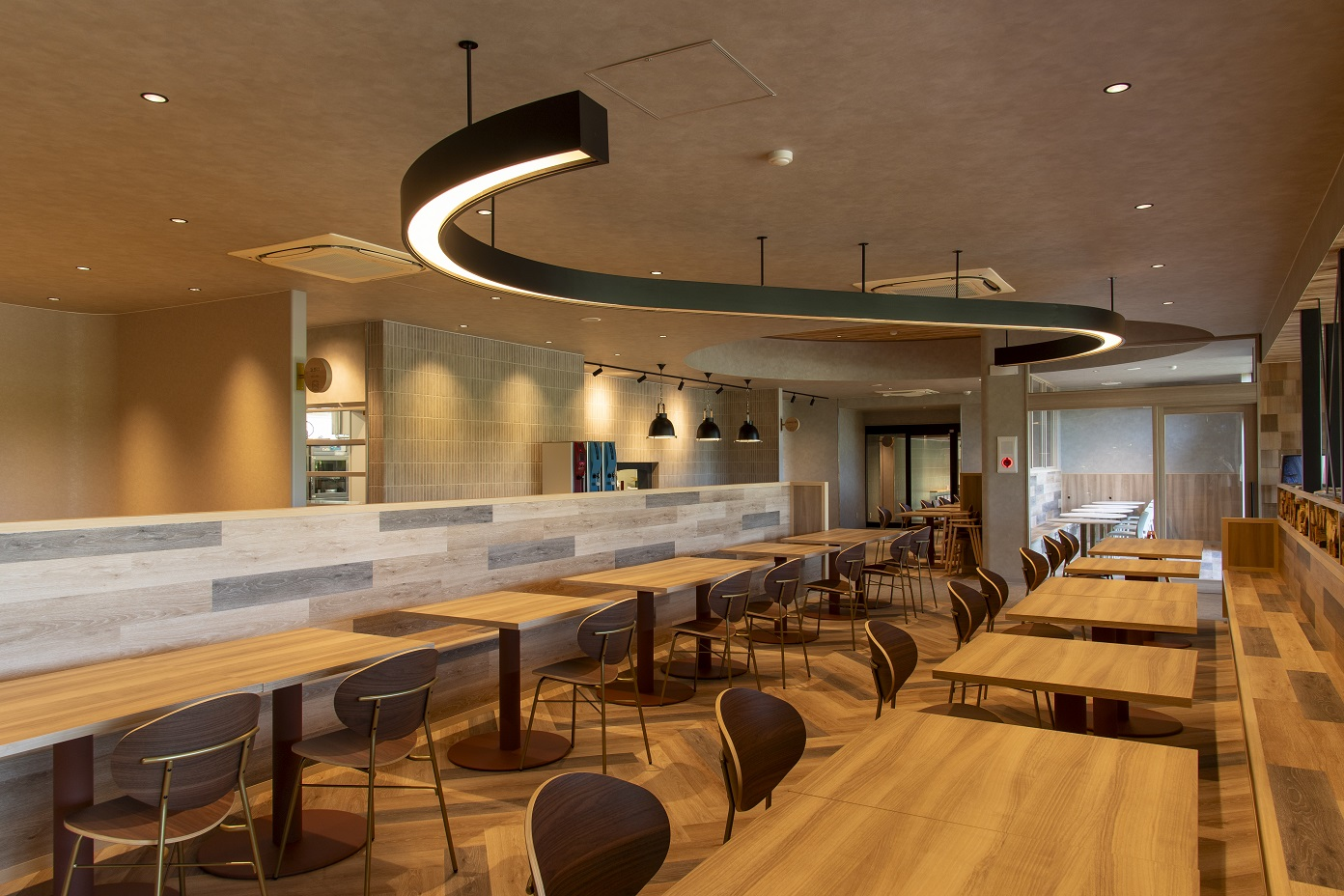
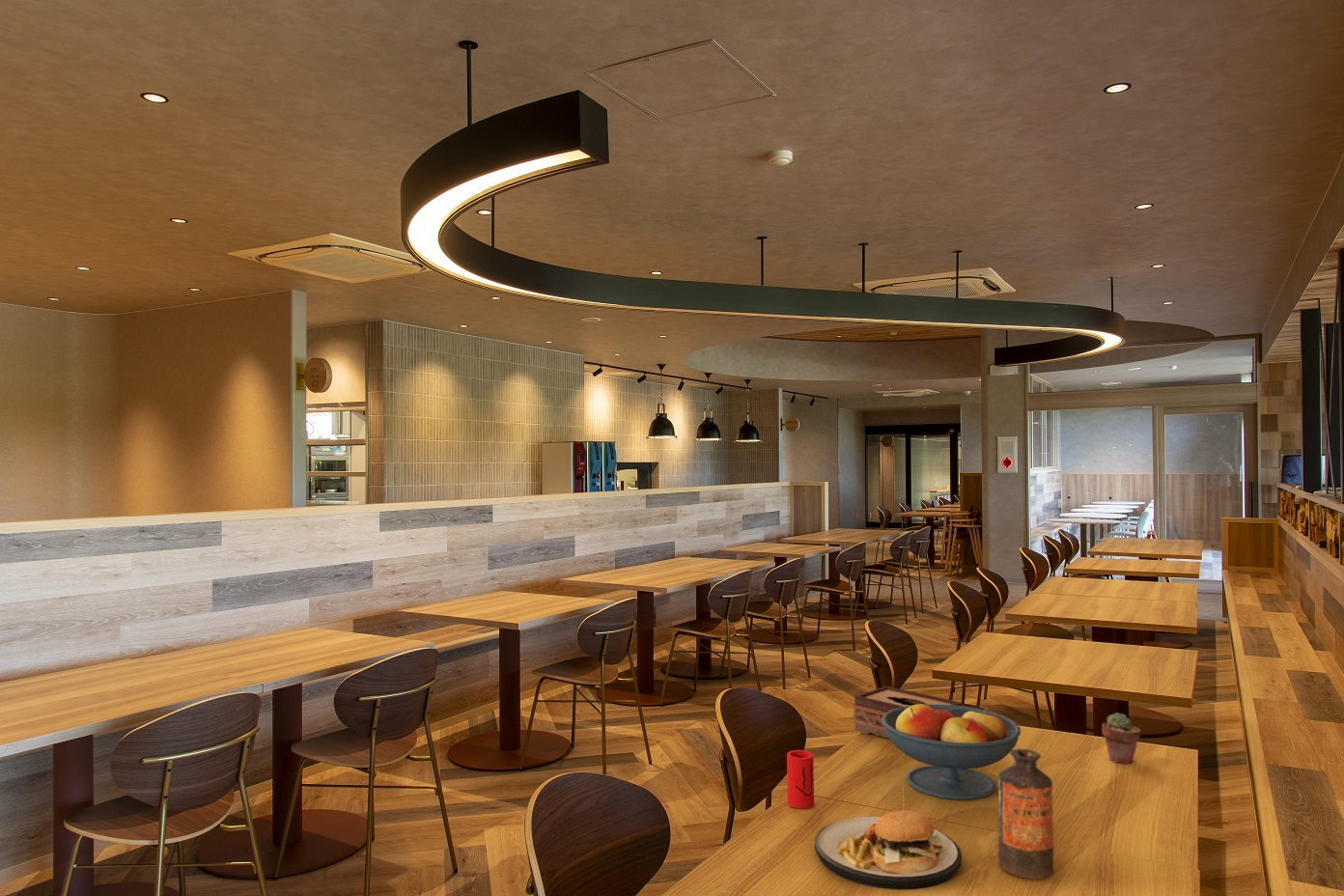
+ plate (885, 819)
+ bottle (1024, 809)
+ cup (800, 778)
+ potted succulent (1121, 736)
+ fruit bowl (949, 742)
+ tissue box (906, 706)
